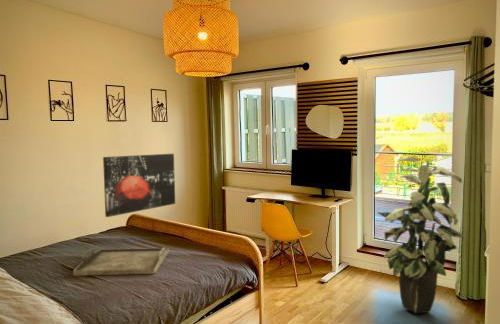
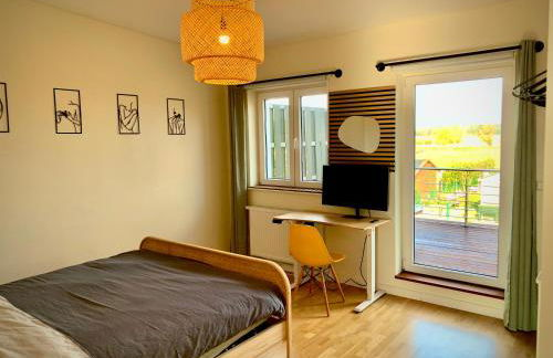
- wall art (142, 182)
- serving tray (125, 256)
- indoor plant (417, 232)
